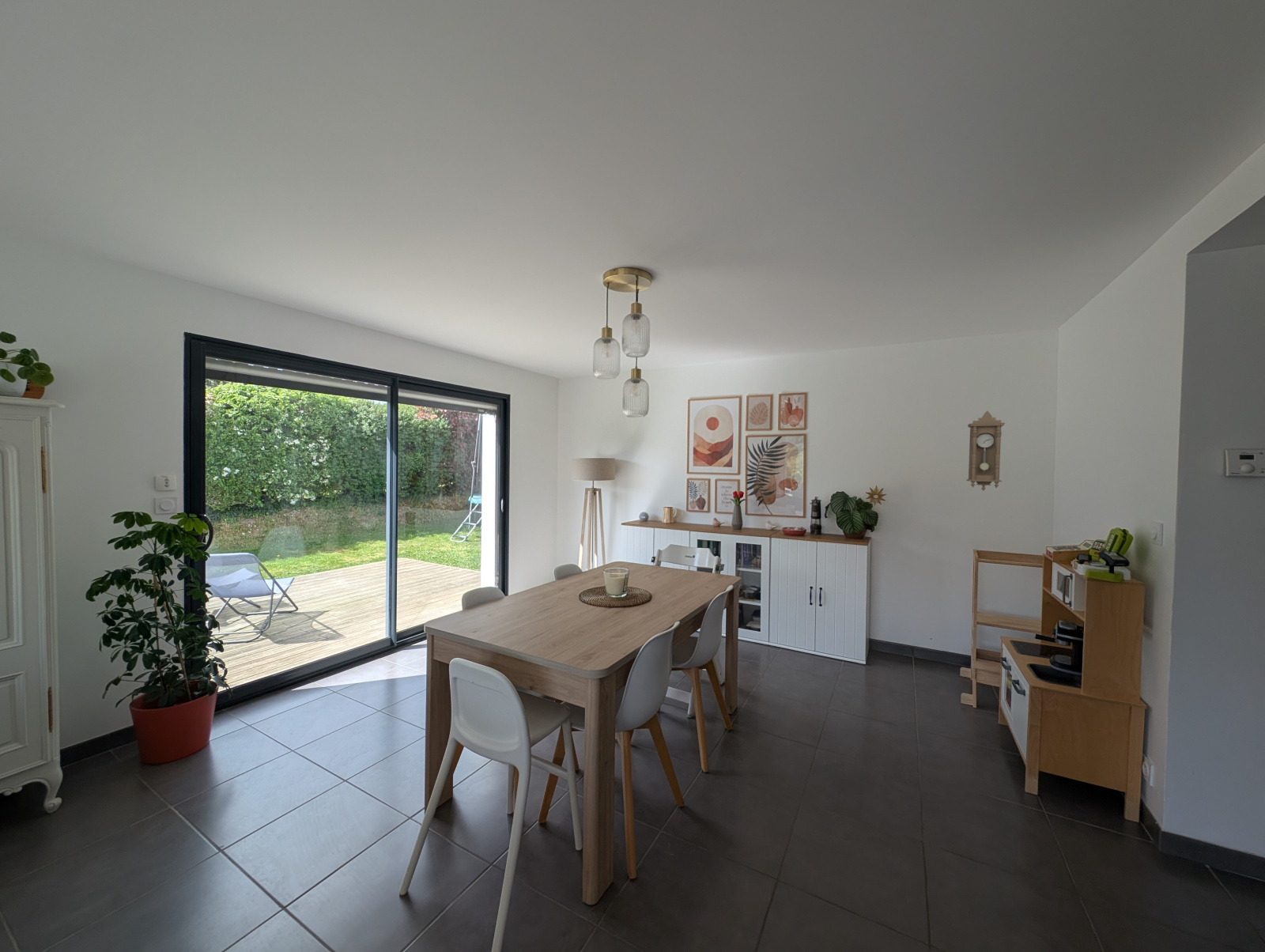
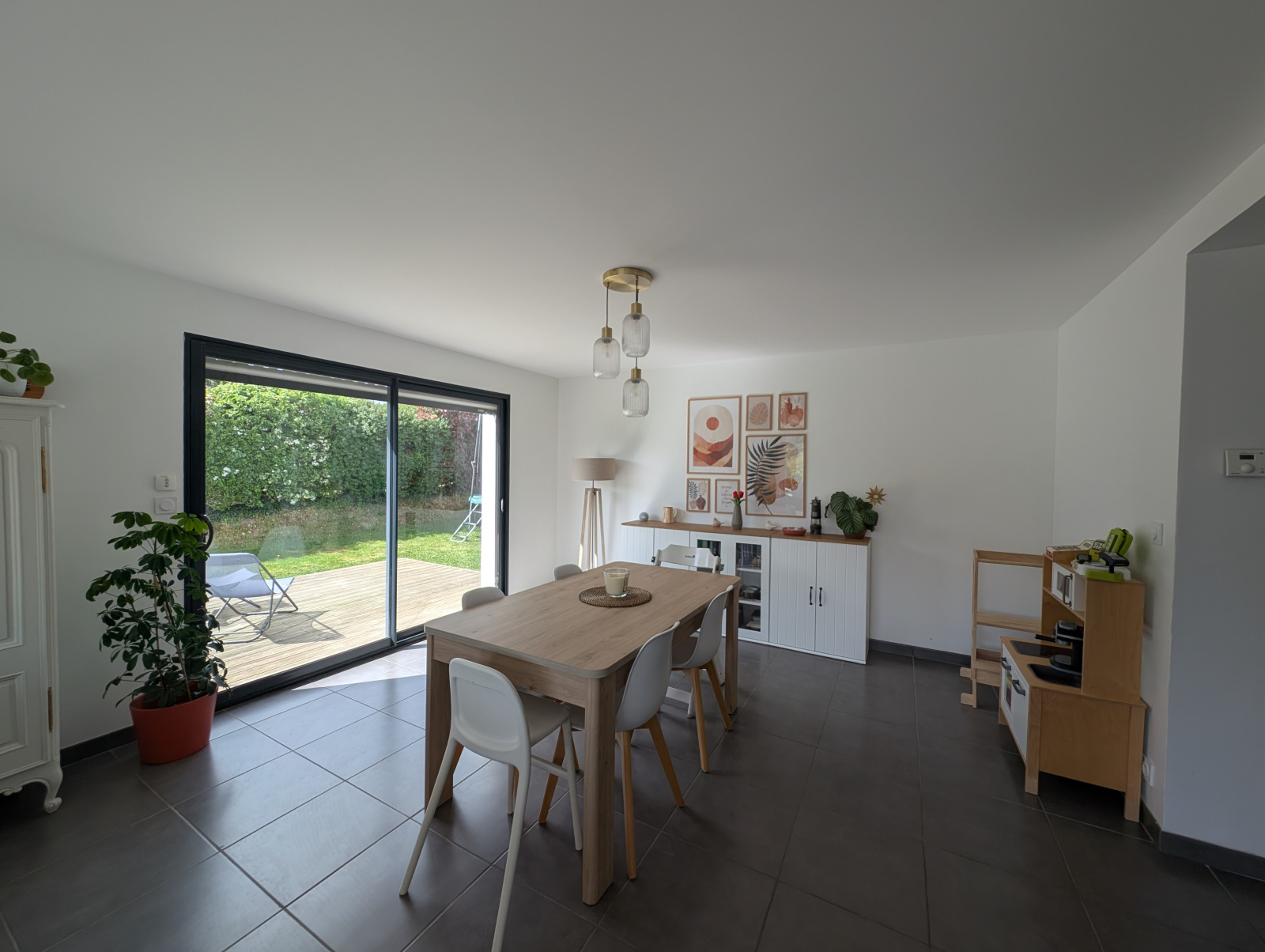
- pendulum clock (984, 451)
